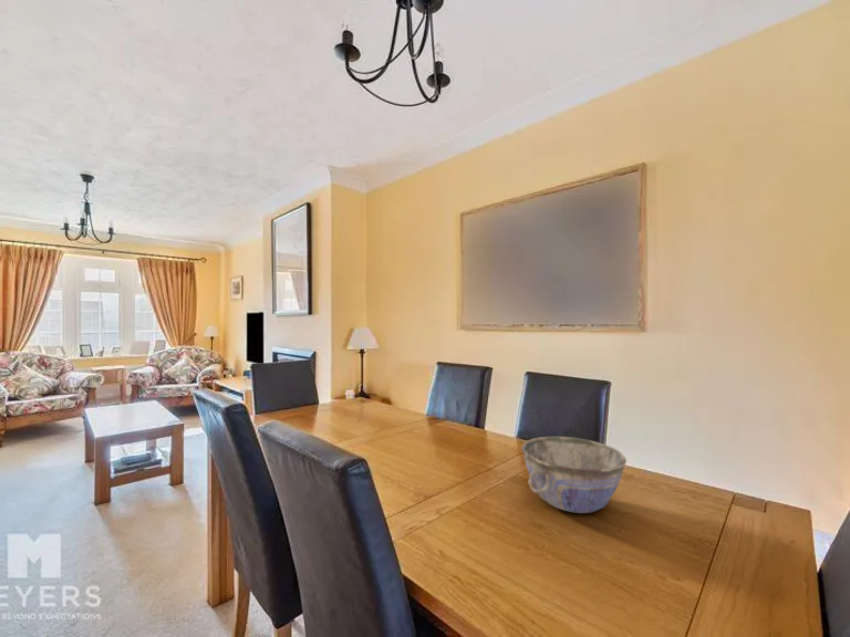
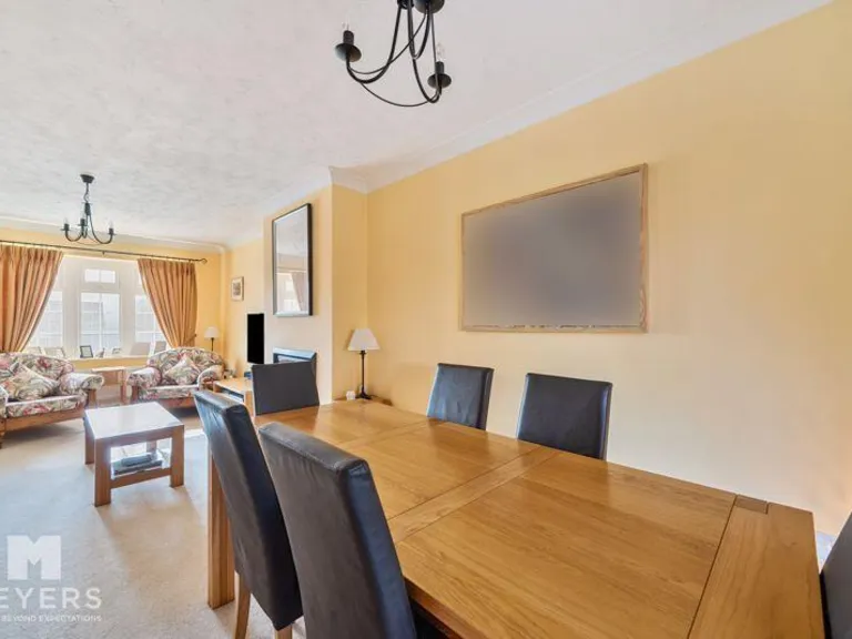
- bowl (571, 477)
